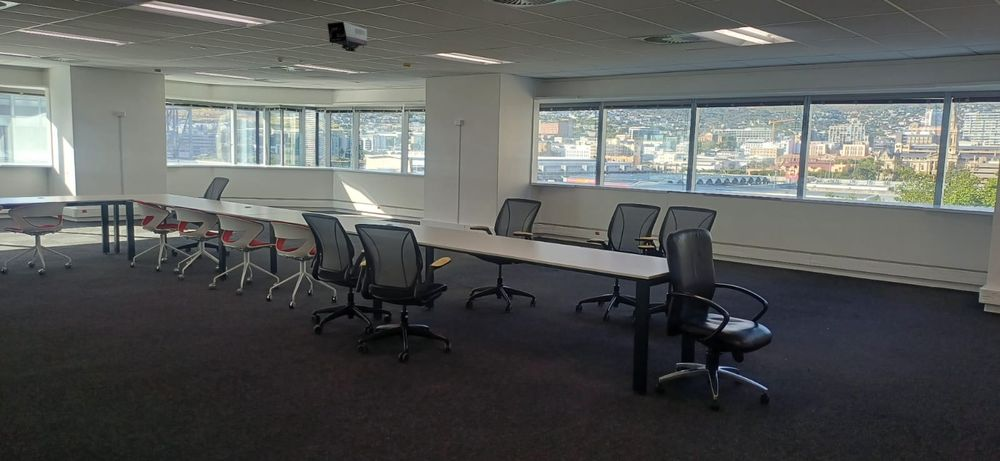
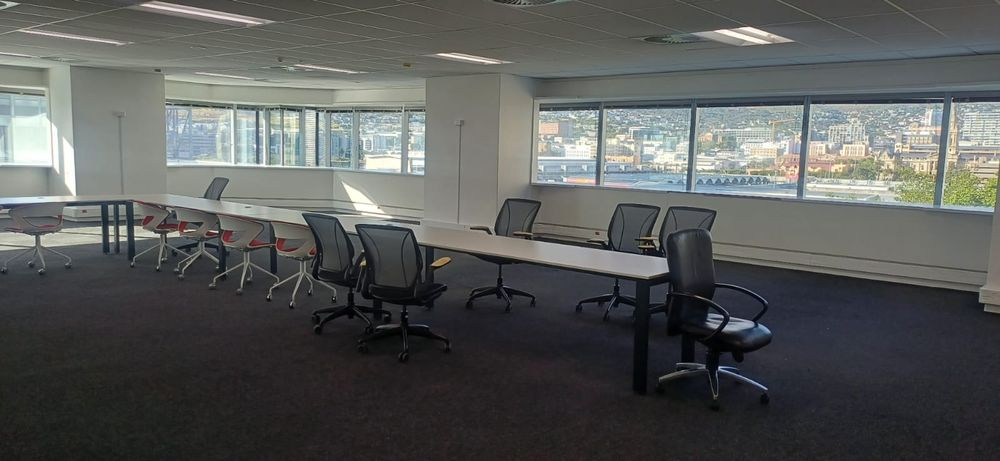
- projector (347, 37)
